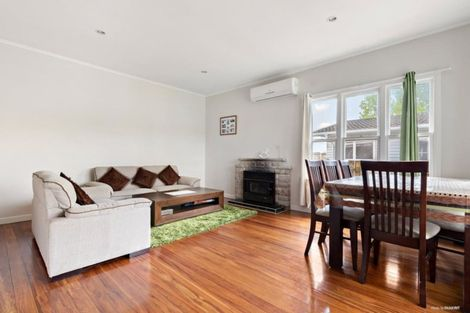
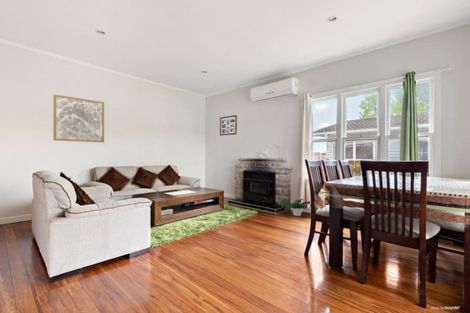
+ wall art (80, 120)
+ potted plant (294, 207)
